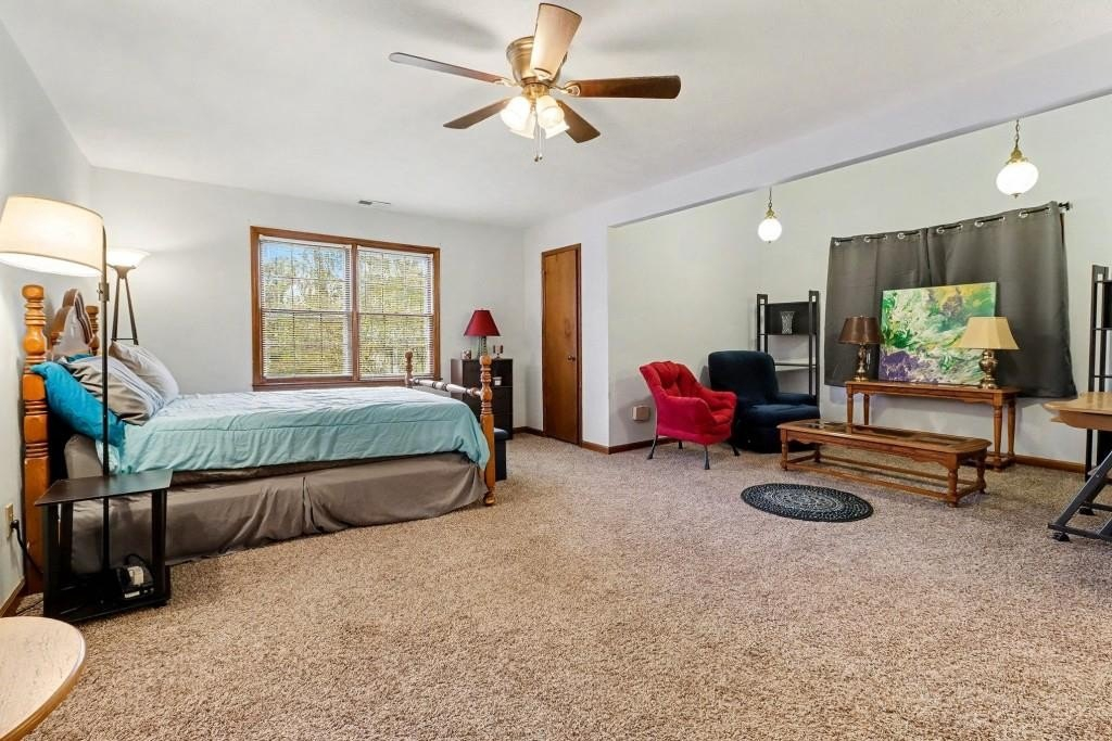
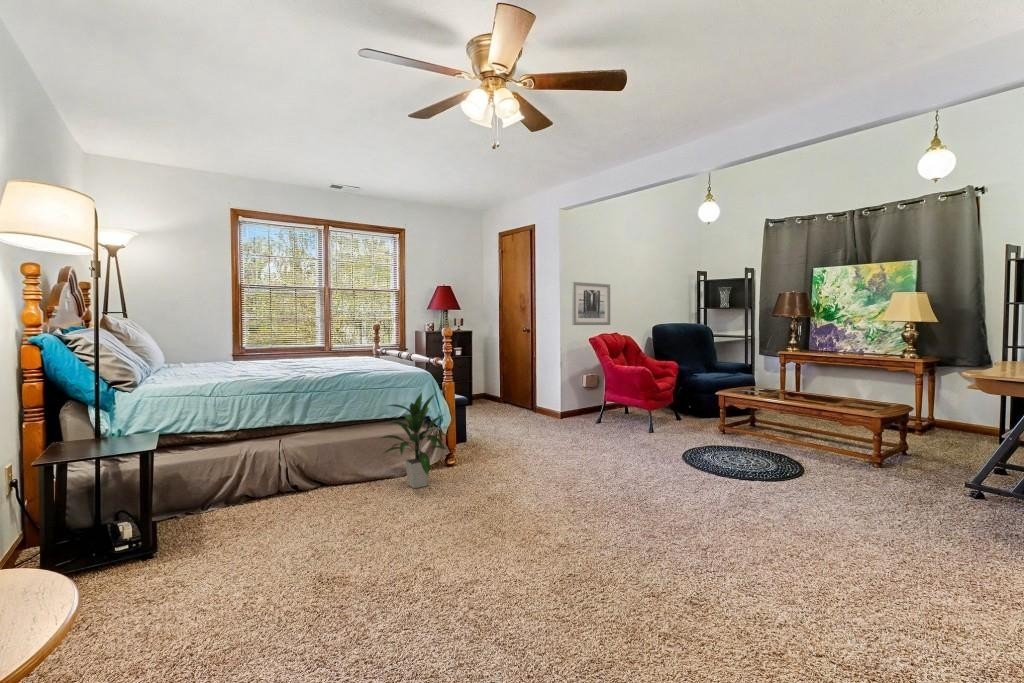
+ wall art (591, 304)
+ indoor plant (416, 439)
